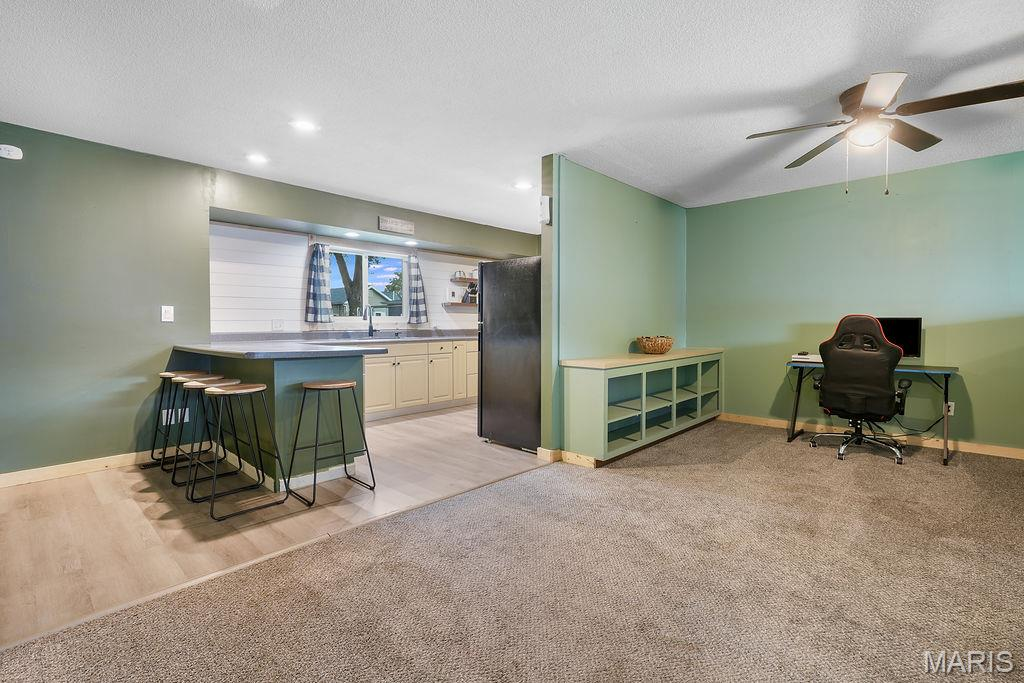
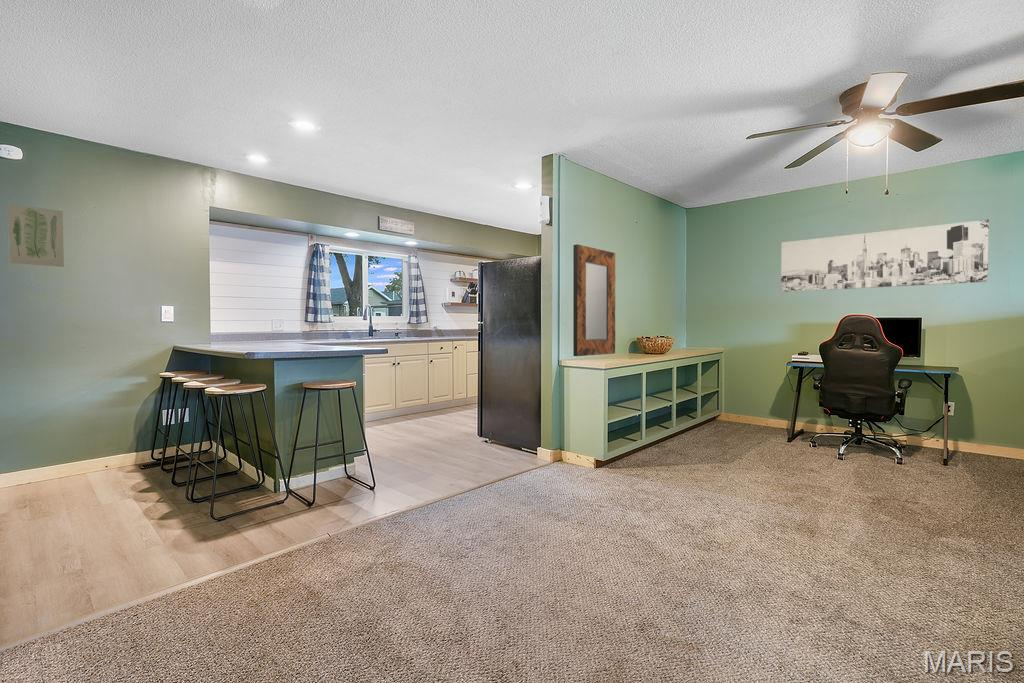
+ wall art (873, 260)
+ home mirror (595, 302)
+ wall art (37, 236)
